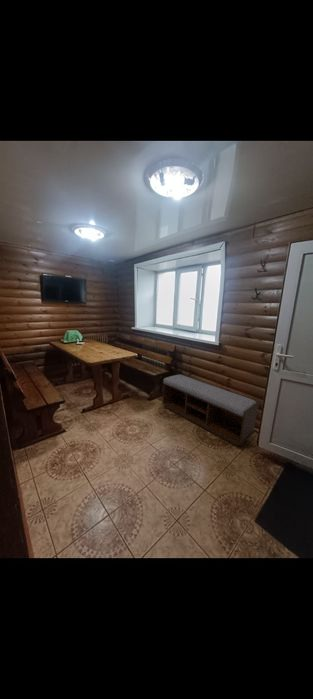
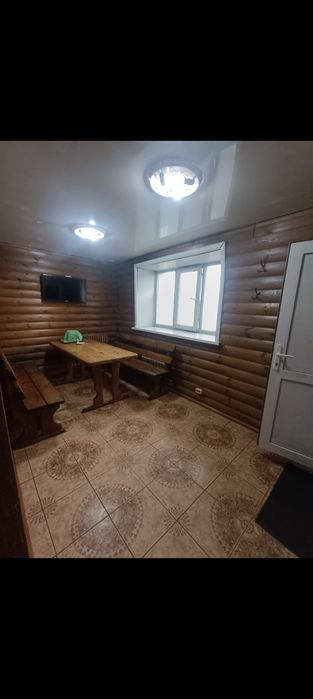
- bench (203, 403)
